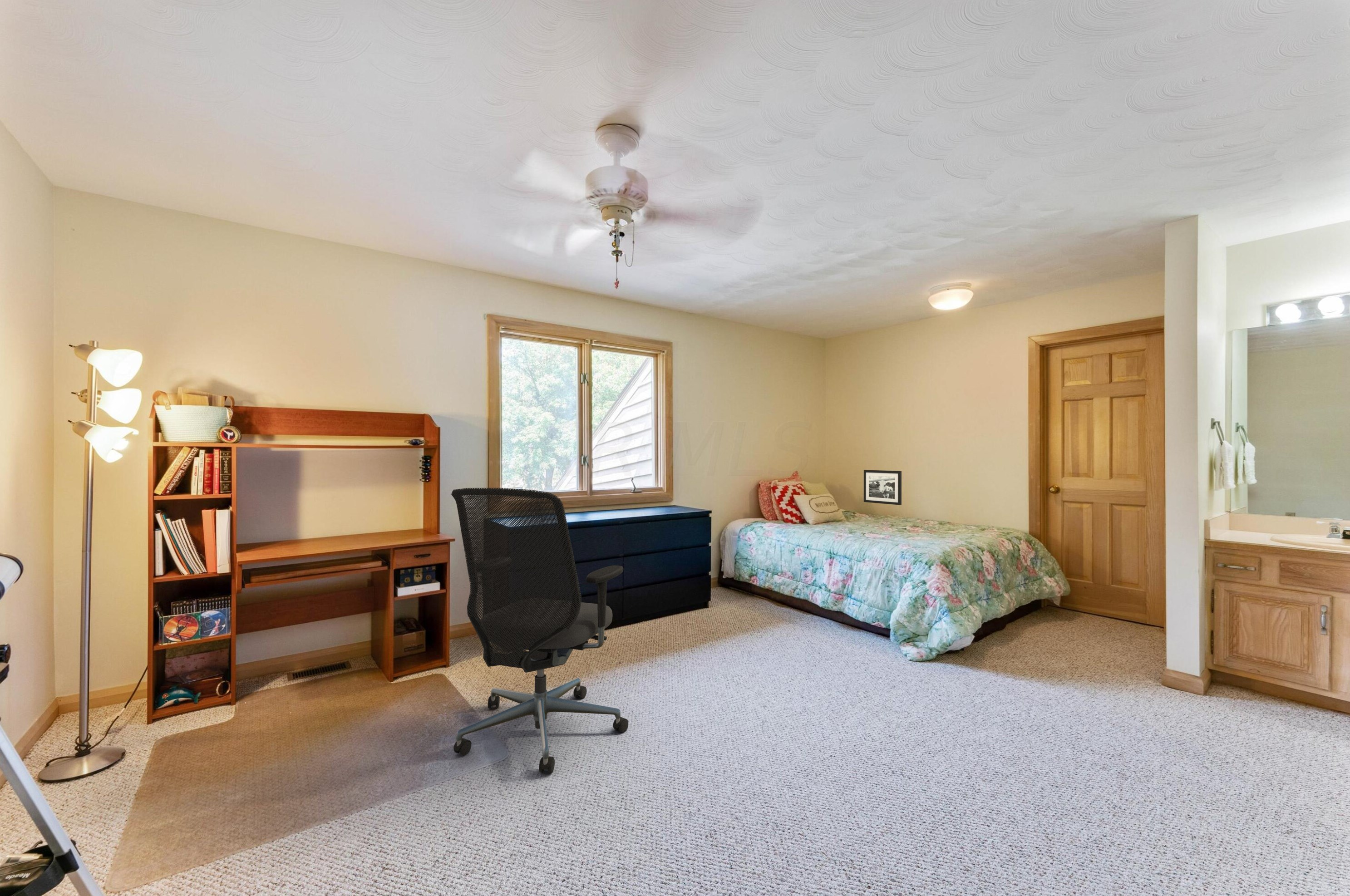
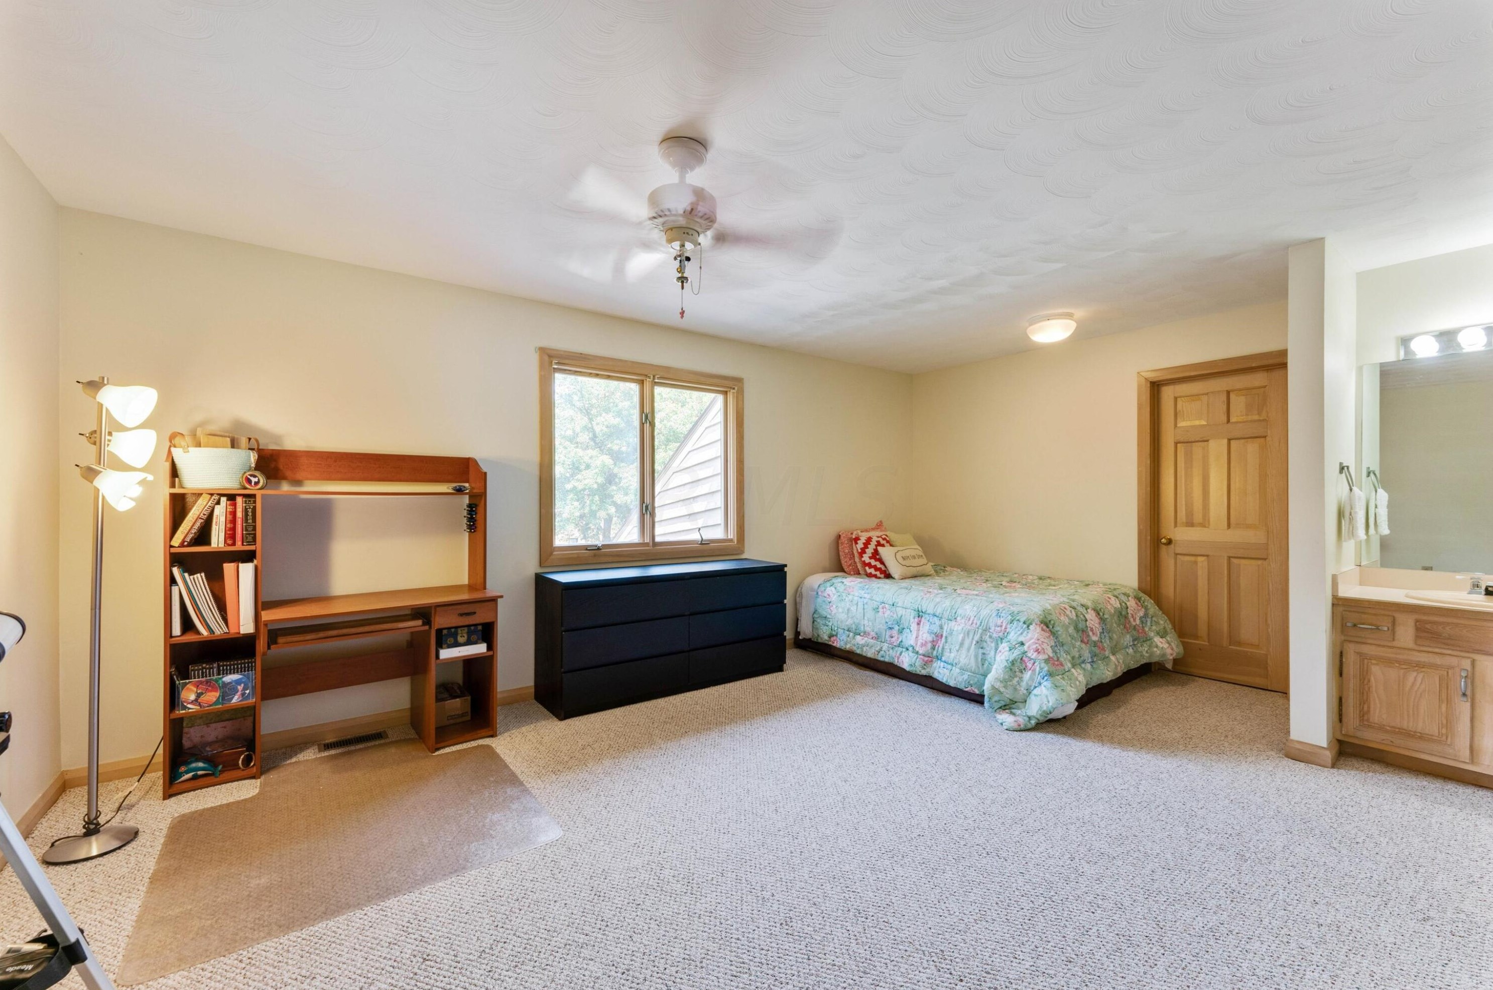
- picture frame (882, 487)
- office chair (545, 605)
